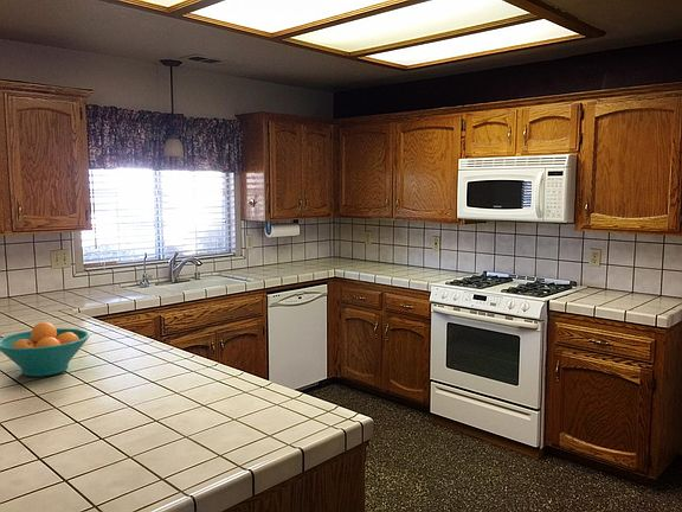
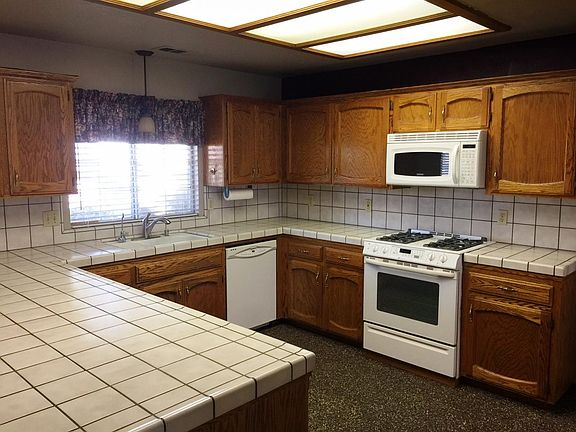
- fruit bowl (44, 346)
